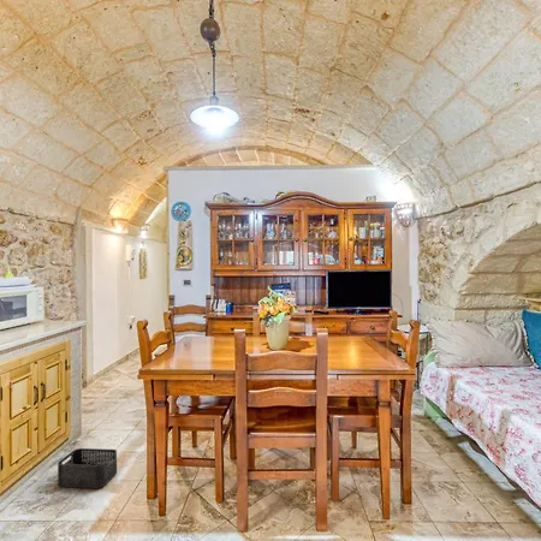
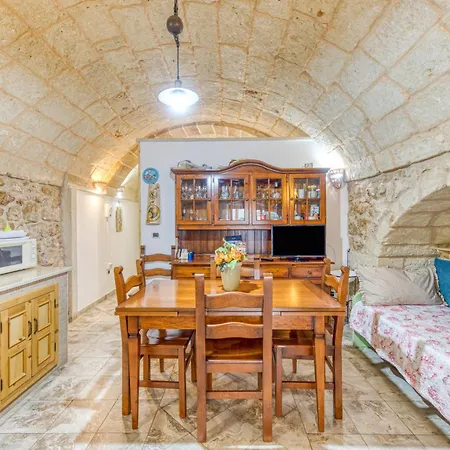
- storage bin (88, 466)
